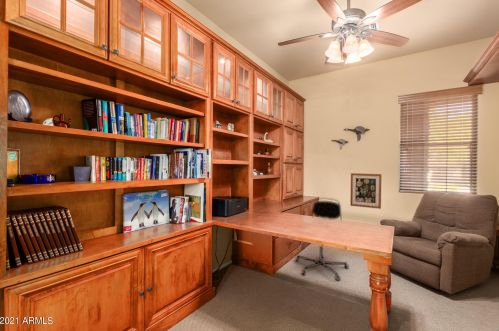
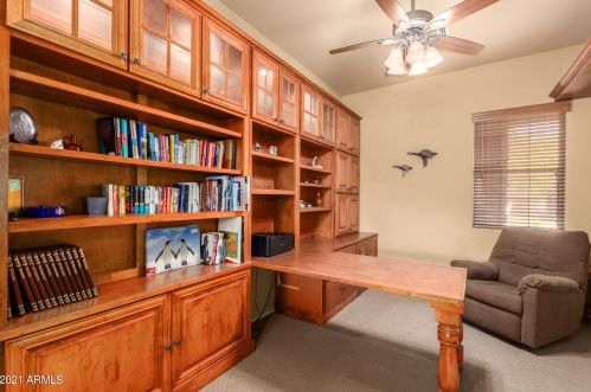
- office chair (320, 246)
- wall art (365, 190)
